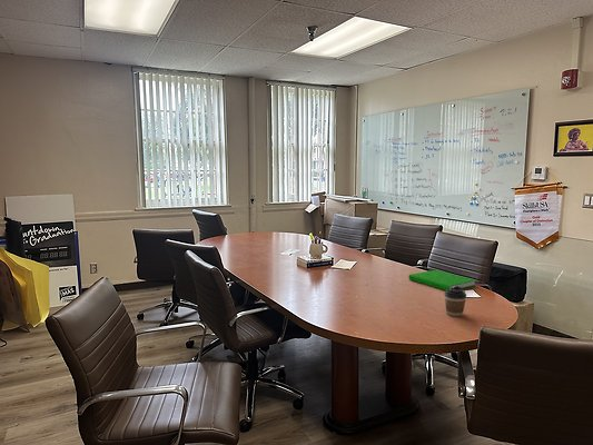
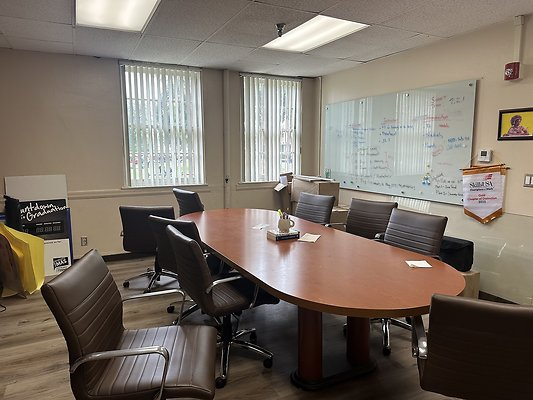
- book (441, 279)
- coffee cup (455, 300)
